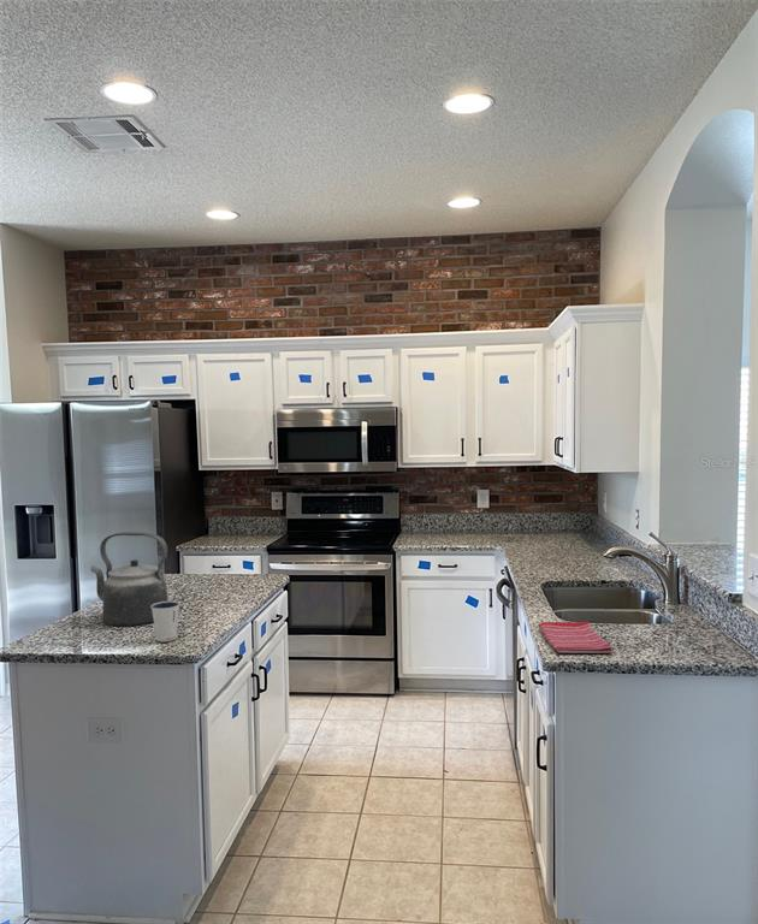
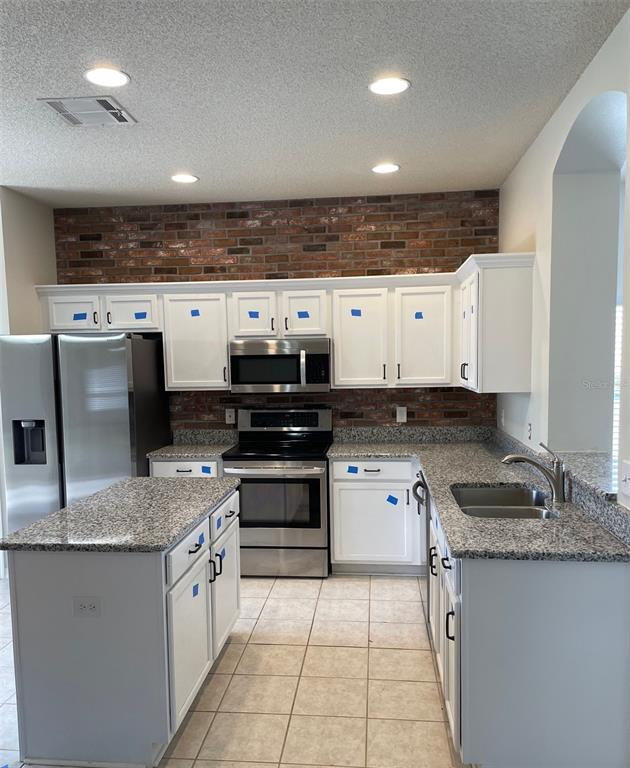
- dish towel (573, 636)
- dixie cup (165, 621)
- kettle (129, 575)
